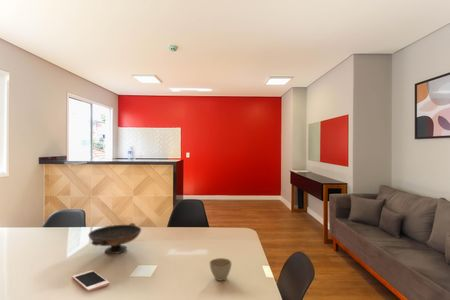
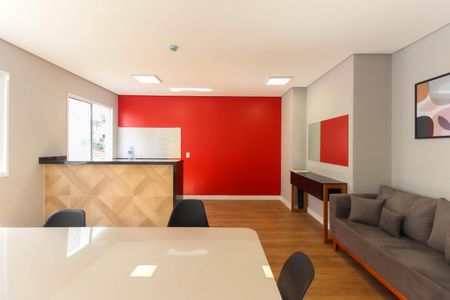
- decorative bowl (115, 240)
- flower pot (220, 270)
- cell phone (90, 280)
